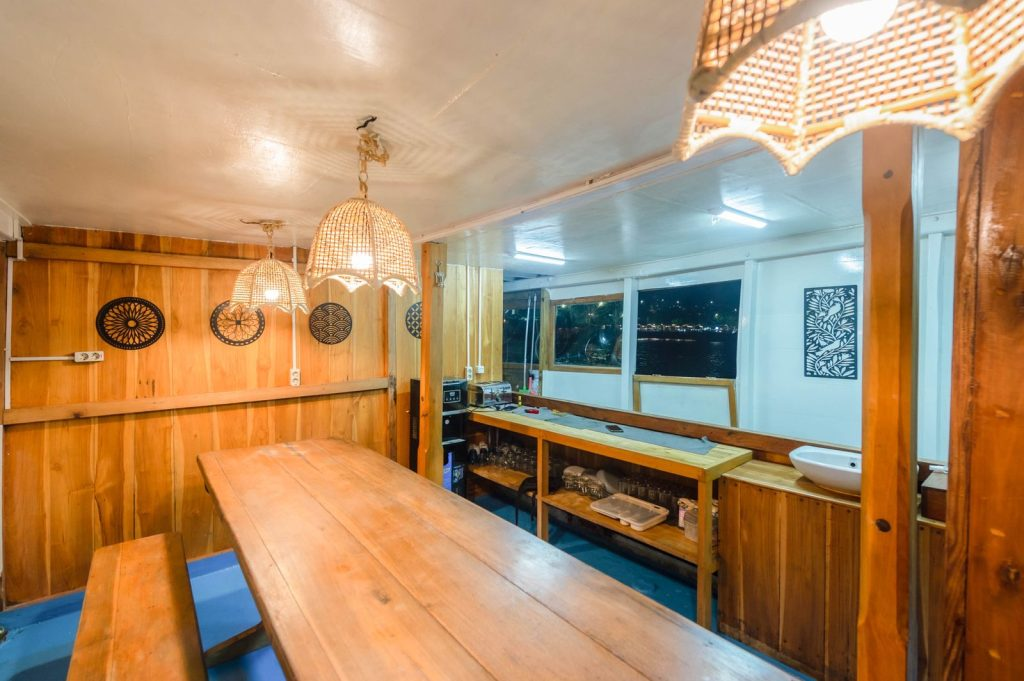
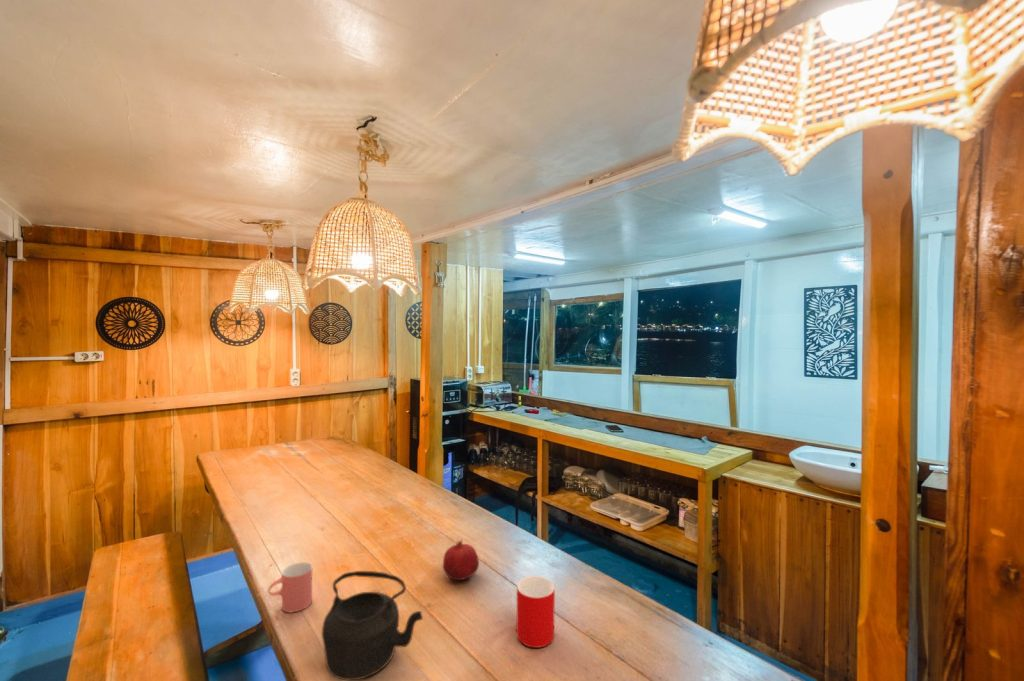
+ cup (531, 606)
+ cup (290, 589)
+ teapot (369, 624)
+ fruit (460, 558)
